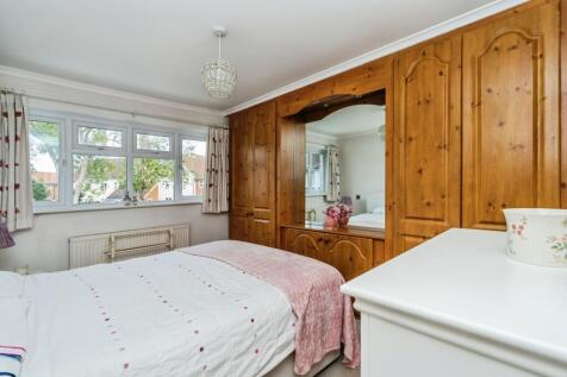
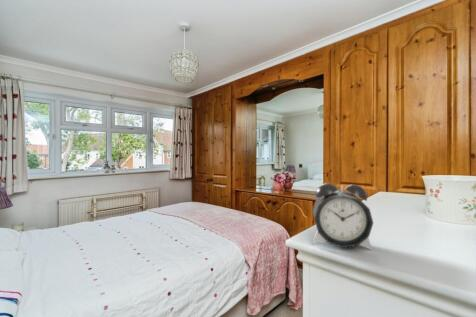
+ alarm clock (339, 213)
